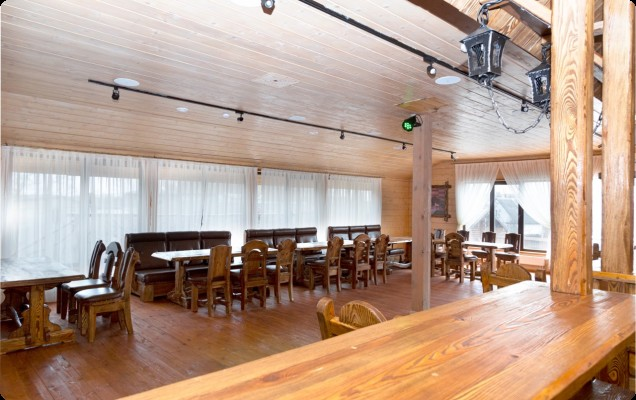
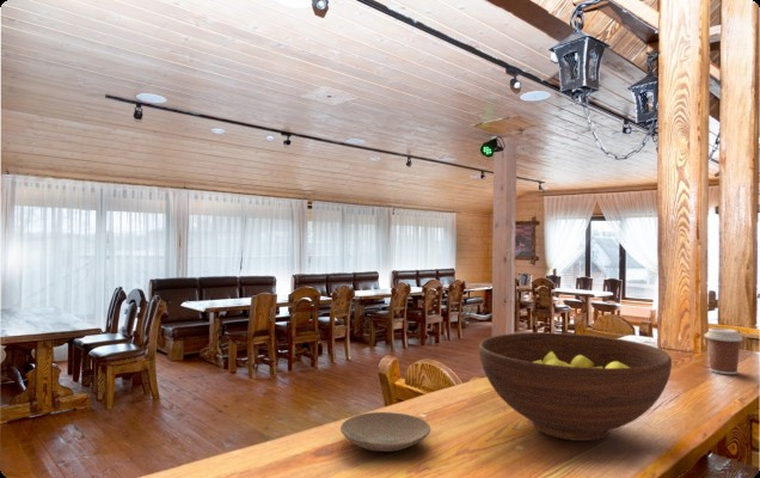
+ plate (385, 433)
+ coffee cup (723, 350)
+ fruit bowl (569, 388)
